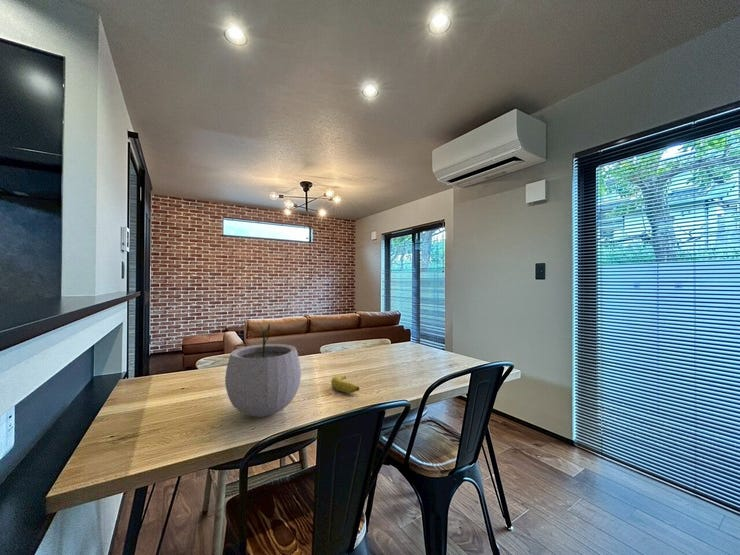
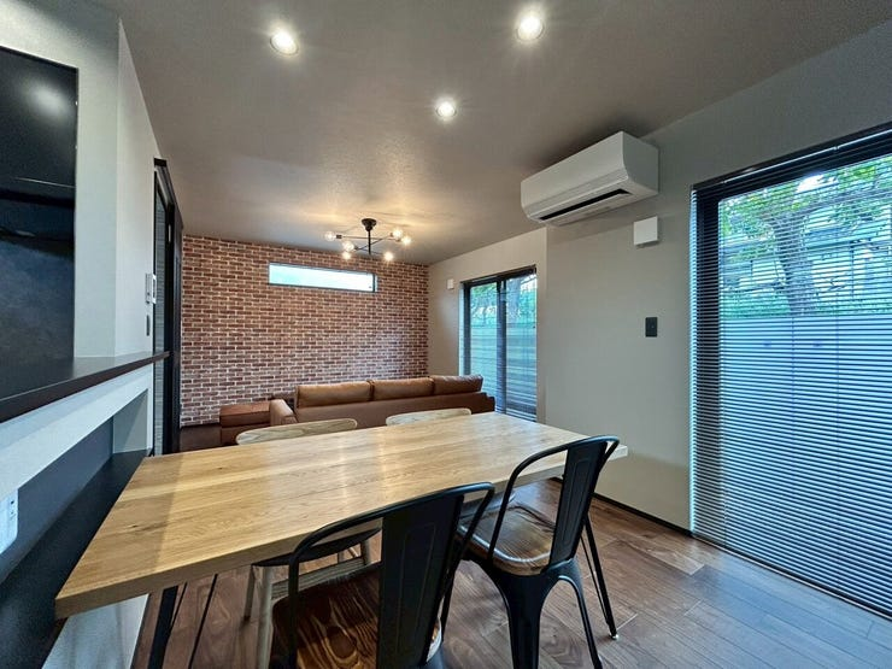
- plant pot (264, 367)
- banana (346, 383)
